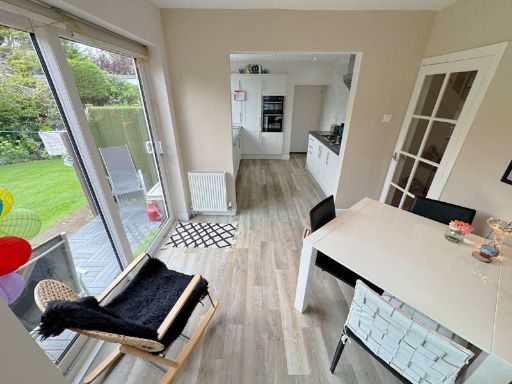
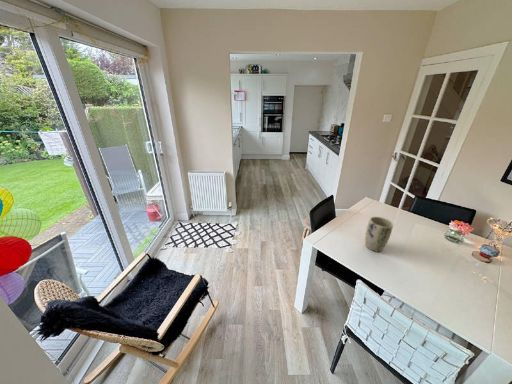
+ plant pot (377, 234)
